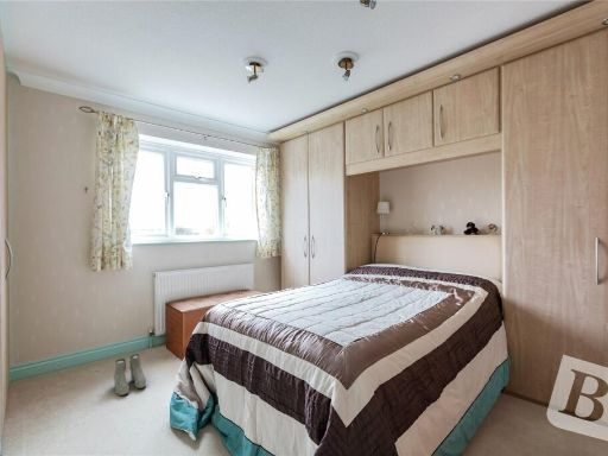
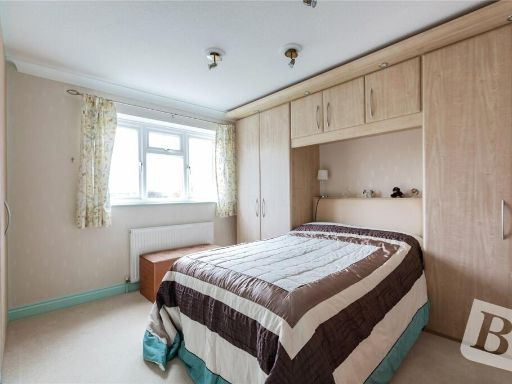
- boots (131, 373)
